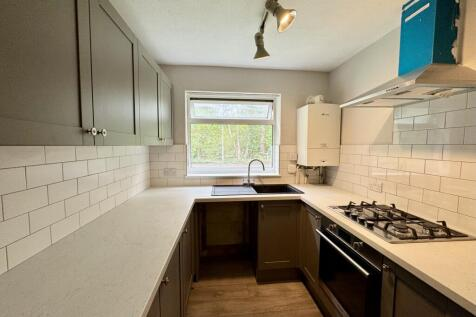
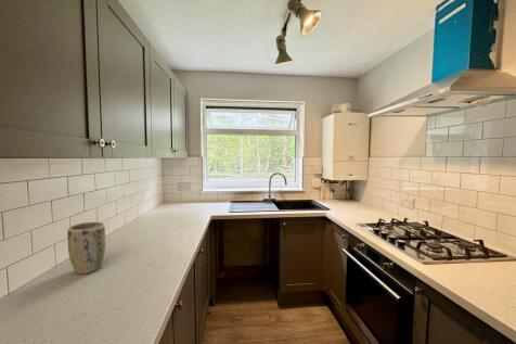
+ plant pot (87, 247)
